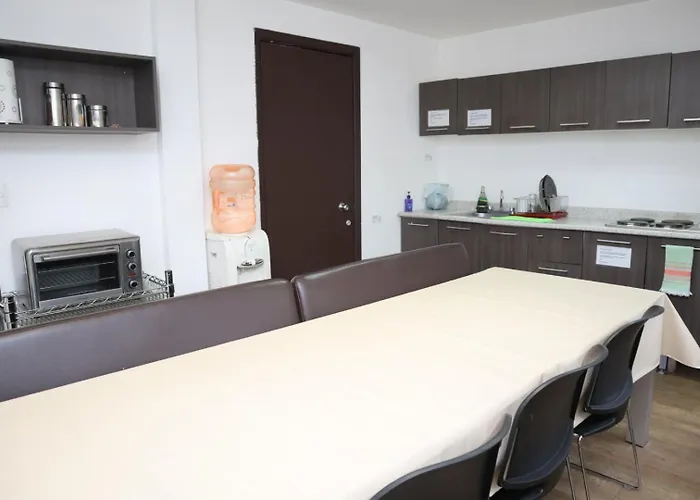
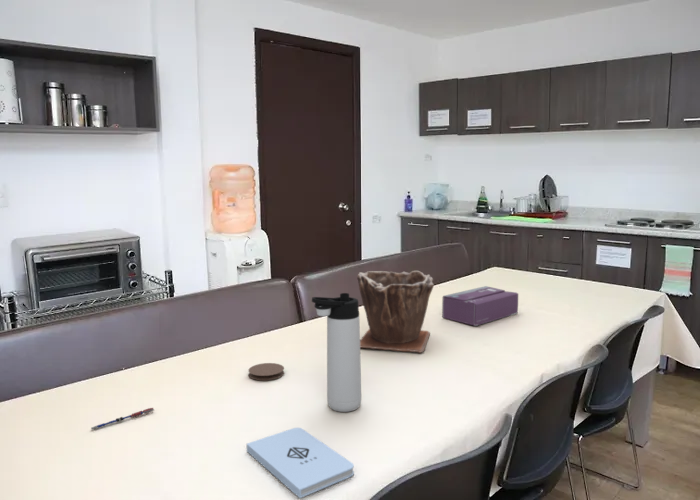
+ coaster (266, 371)
+ notepad (299, 458)
+ tissue box (480, 304)
+ thermos bottle (336, 352)
+ plant pot (394, 307)
+ pen (123, 417)
